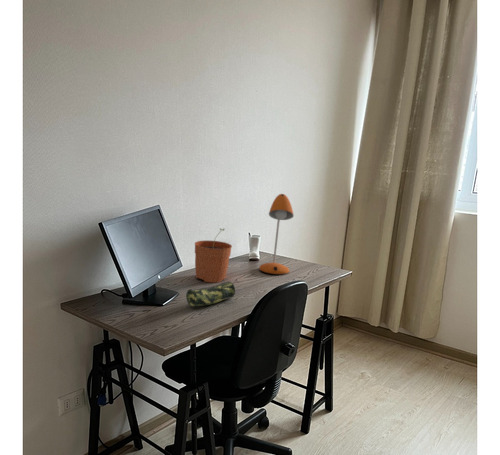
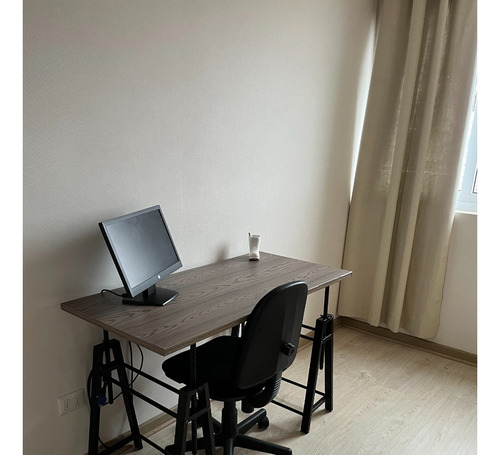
- pencil case (210, 294)
- plant pot (212, 252)
- desk lamp (277, 234)
